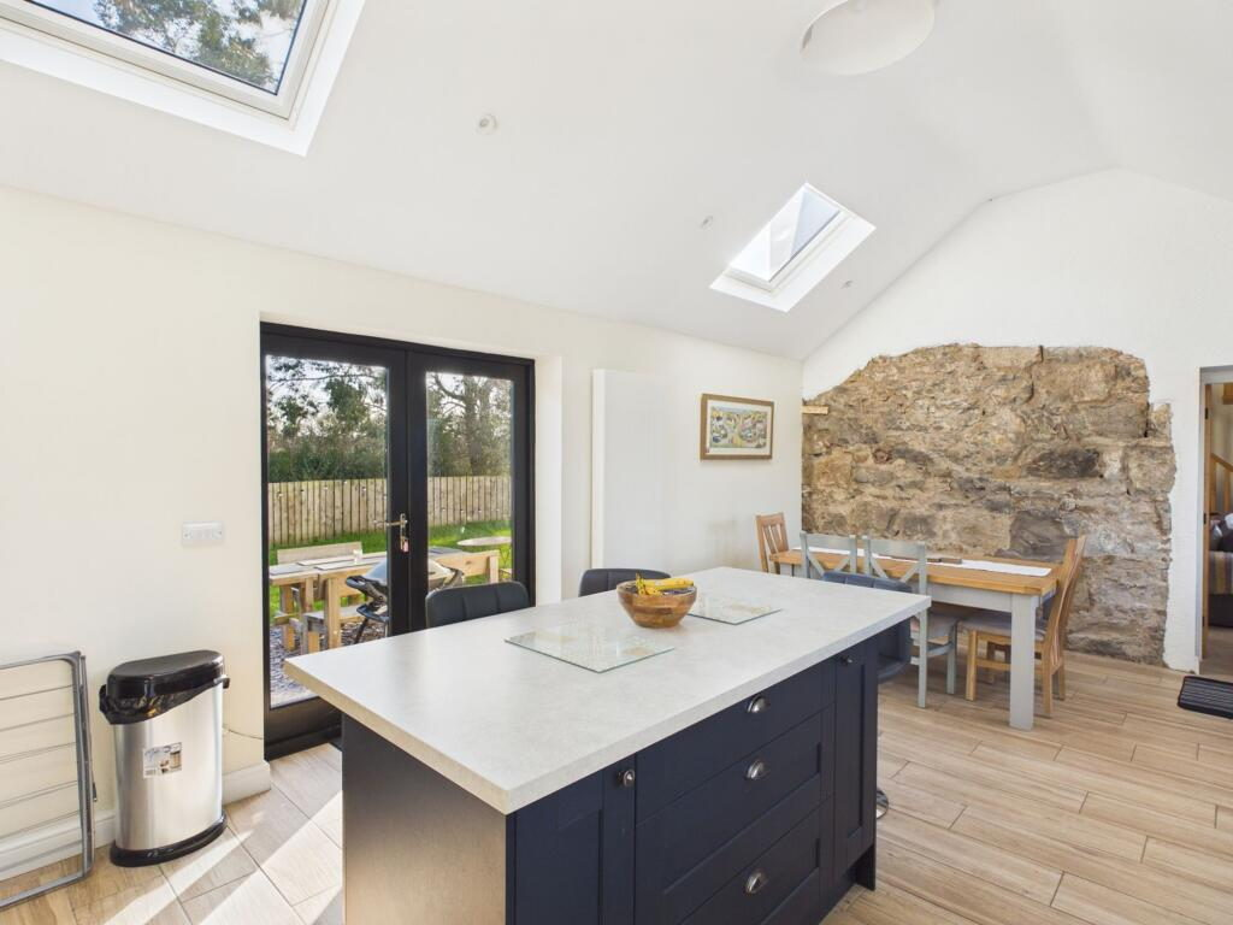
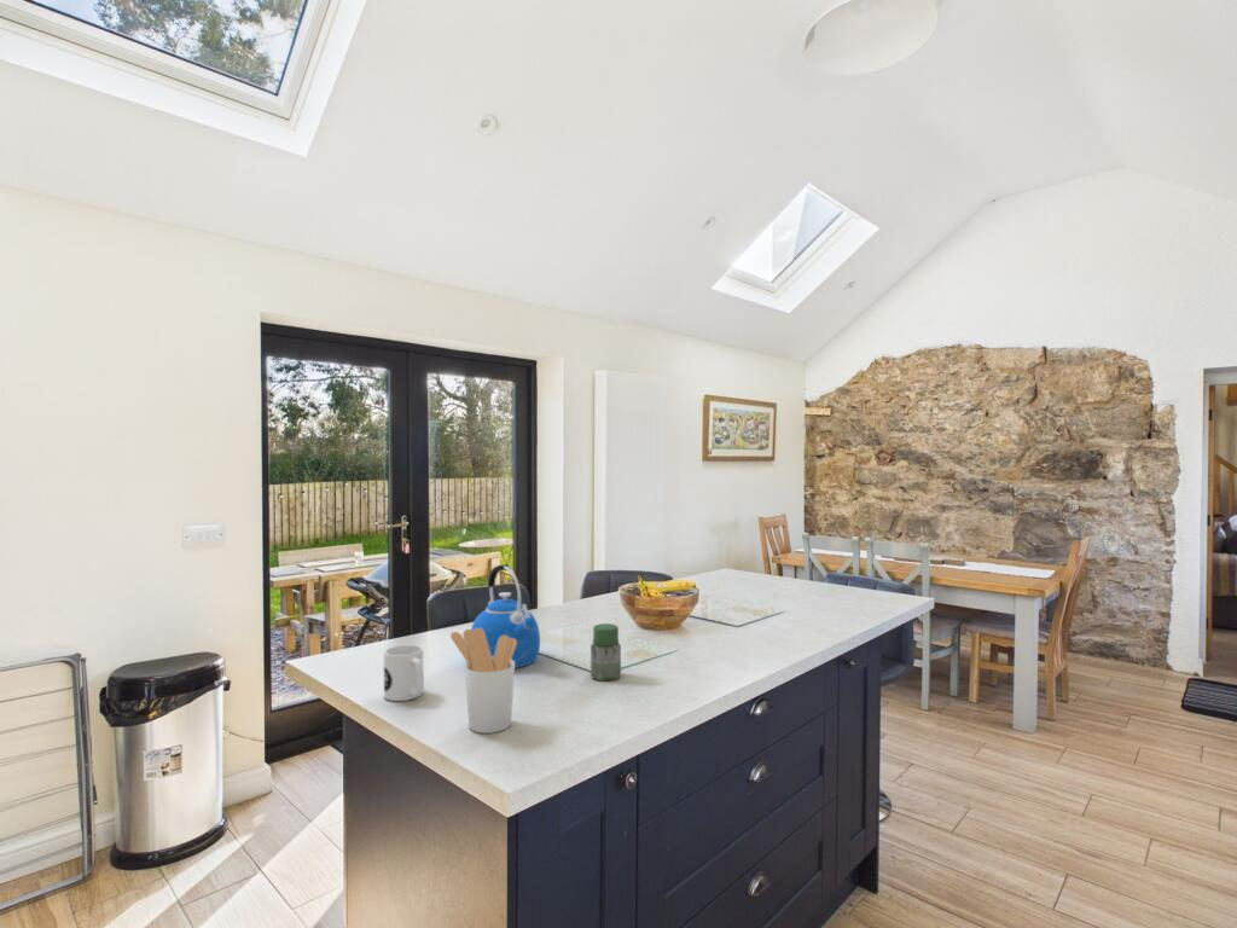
+ kettle (509, 614)
+ utensil holder (482, 675)
+ jar (605, 650)
+ mug (407, 673)
